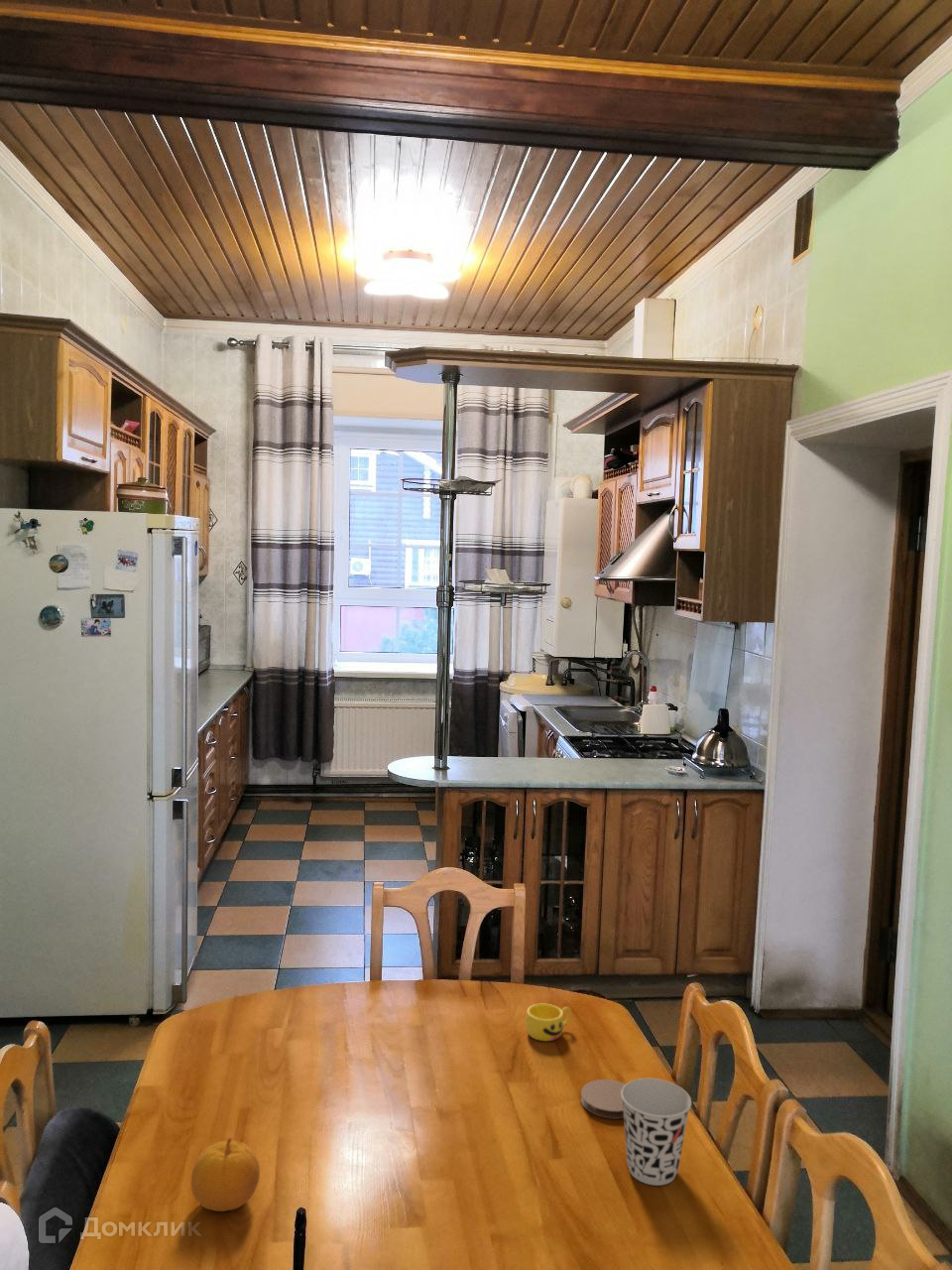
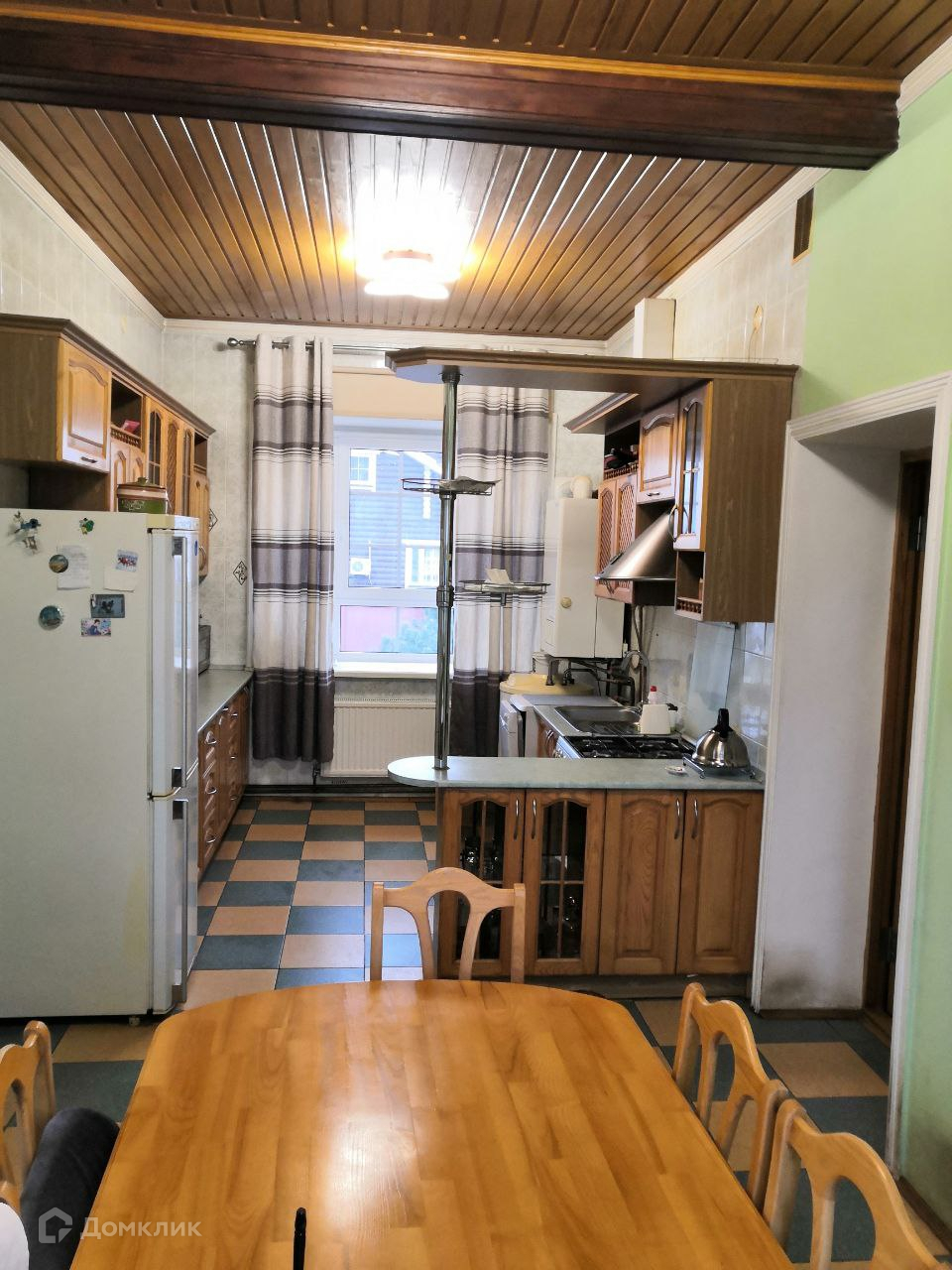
- cup (654, 1133)
- cup (549, 1021)
- coaster (609, 1098)
- fruit (226, 1169)
